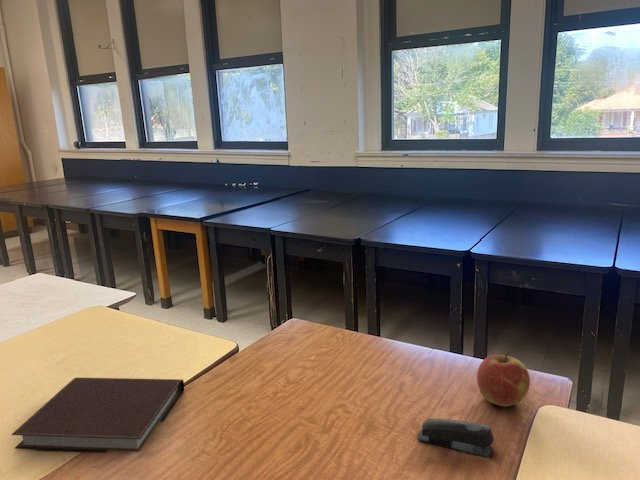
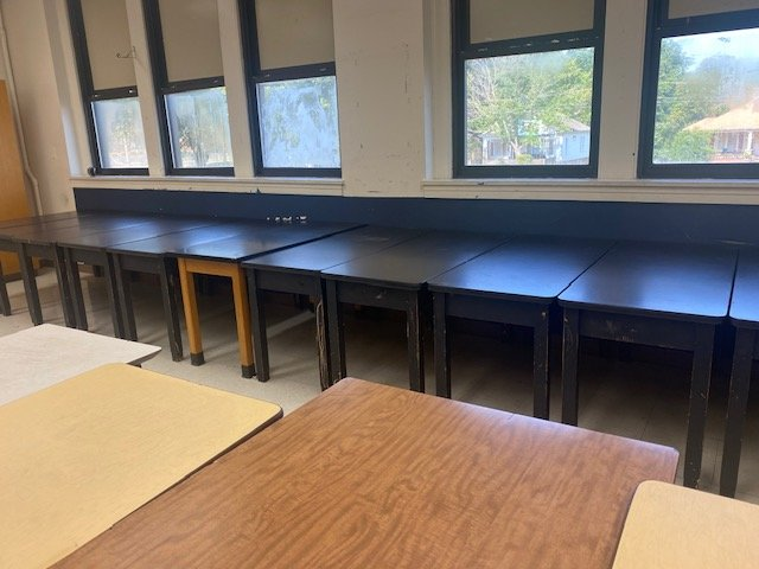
- apple (502, 377)
- notebook (105, 410)
- stapler (454, 432)
